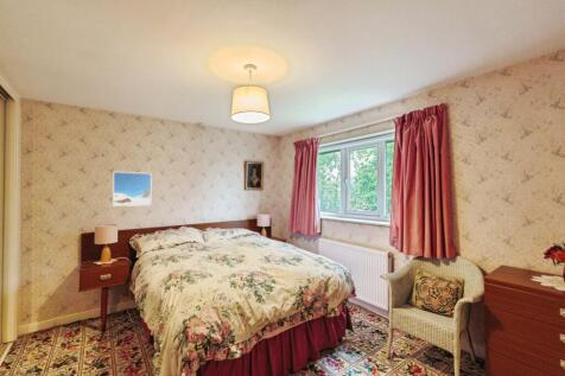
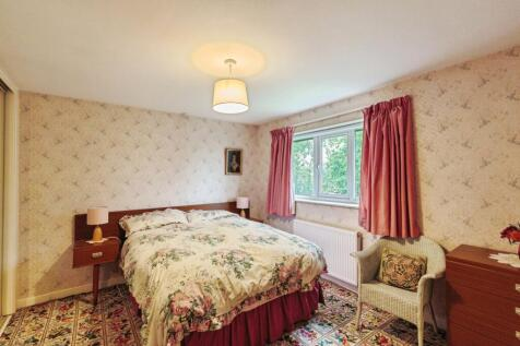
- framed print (132, 189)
